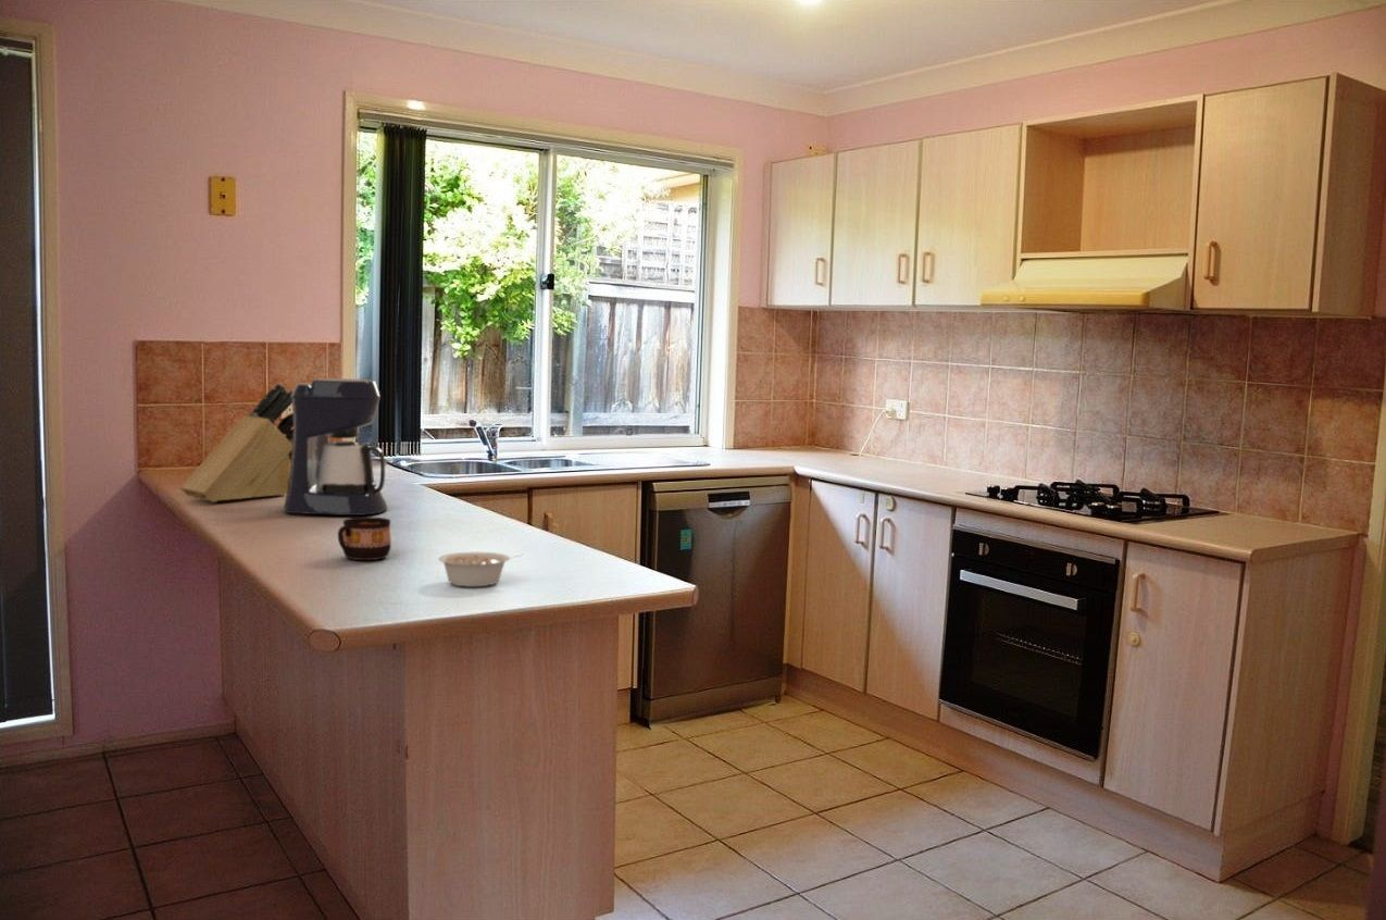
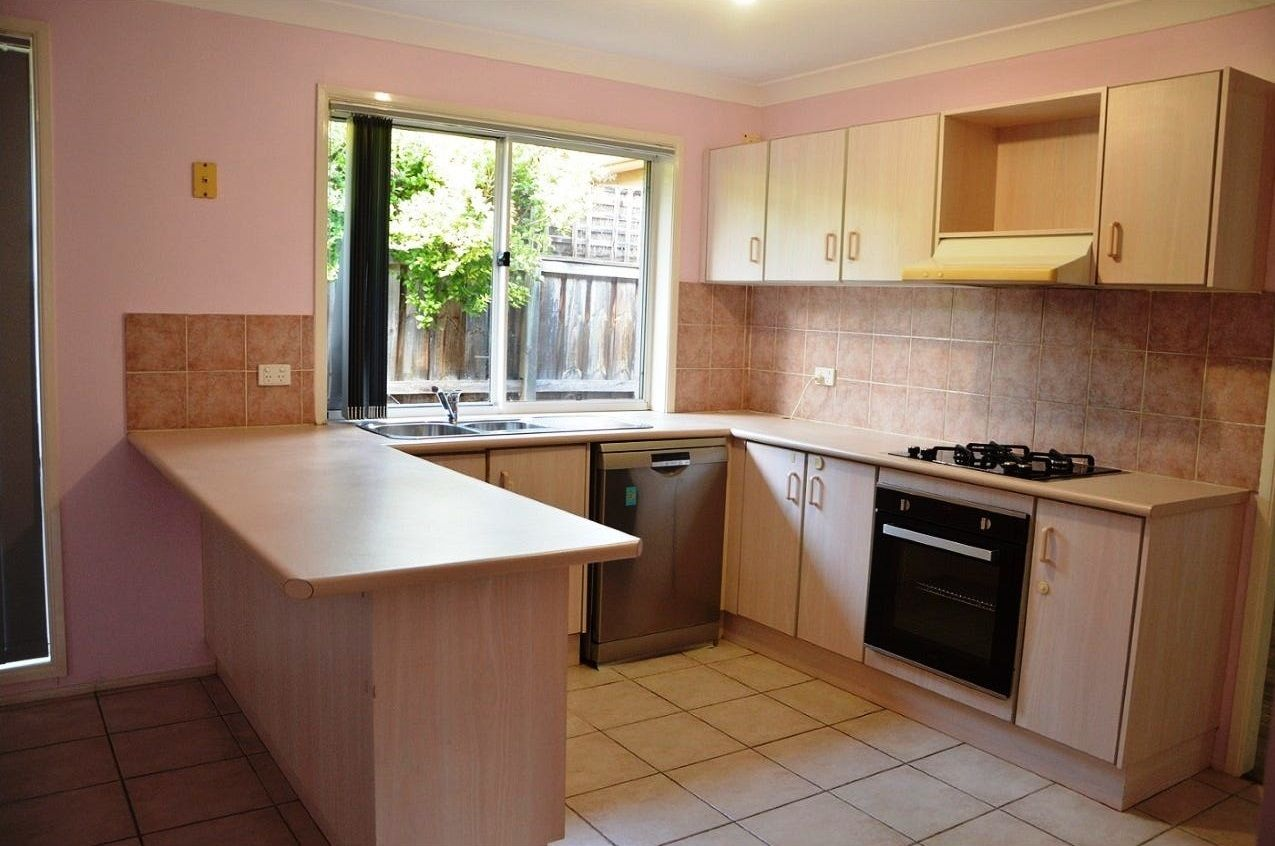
- cup (363, 538)
- coffee maker (336, 444)
- legume (476, 567)
- knife block (251, 439)
